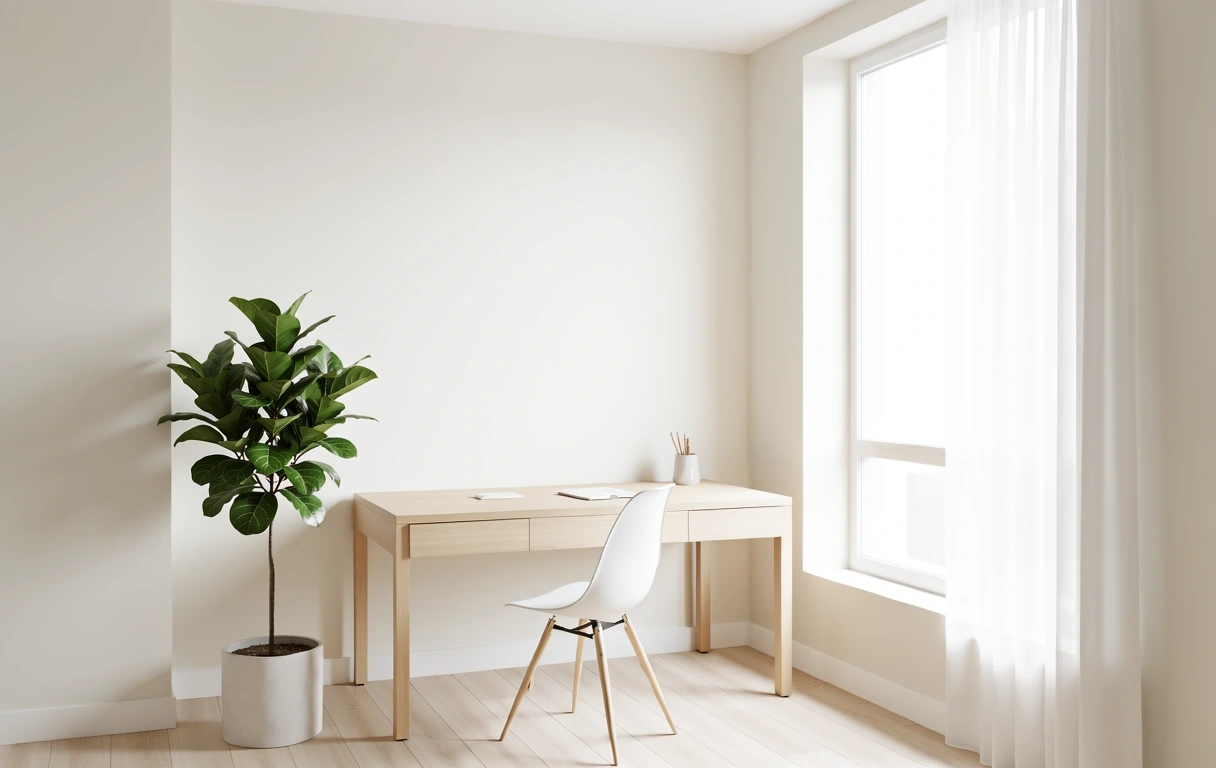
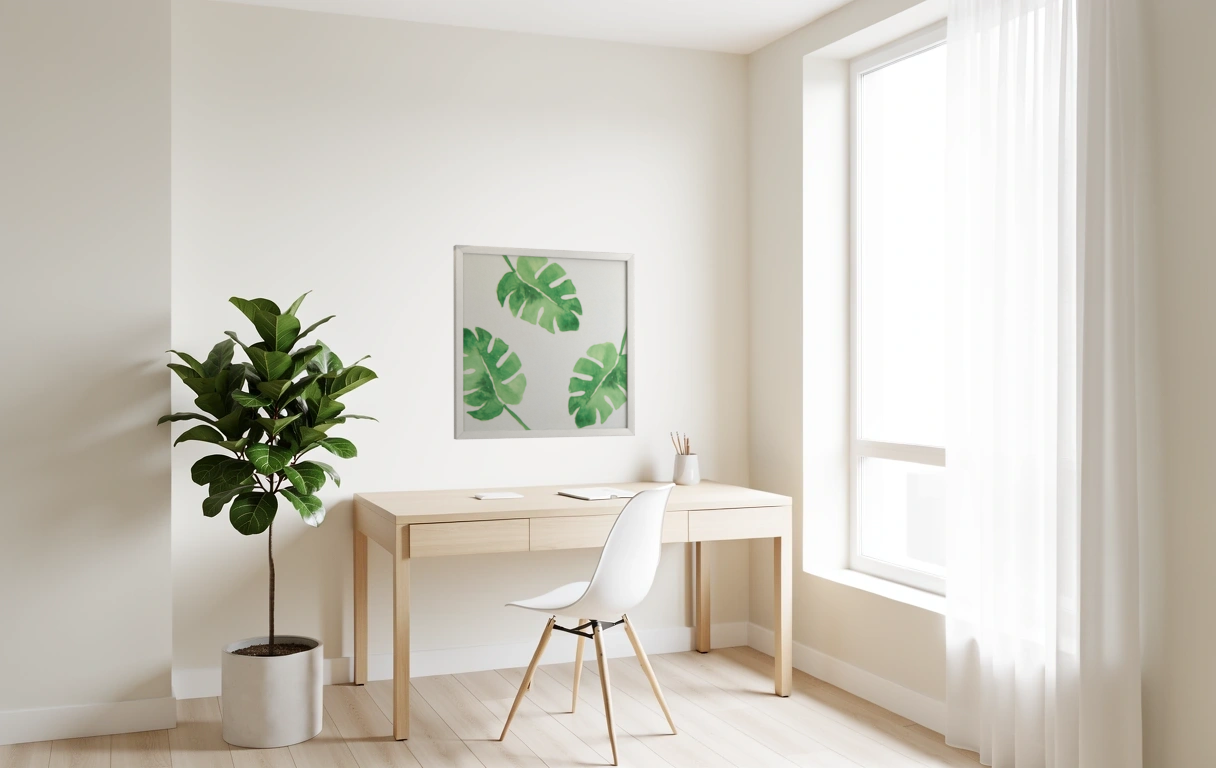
+ wall art (546, 343)
